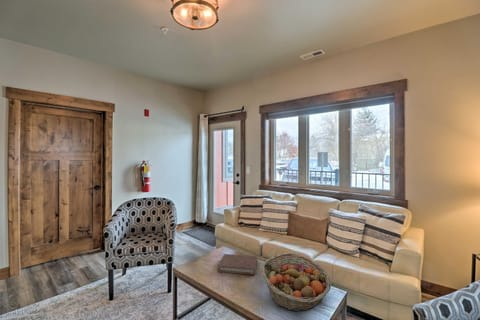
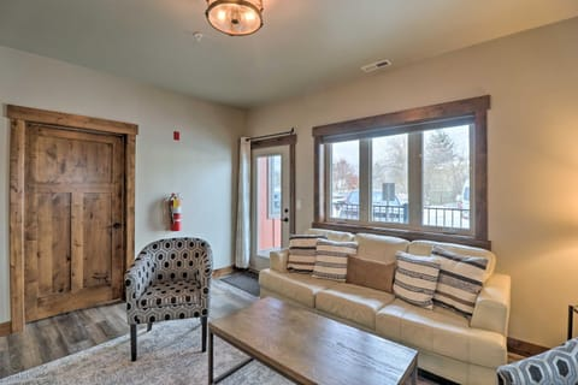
- fruit basket (295, 280)
- book (238, 263)
